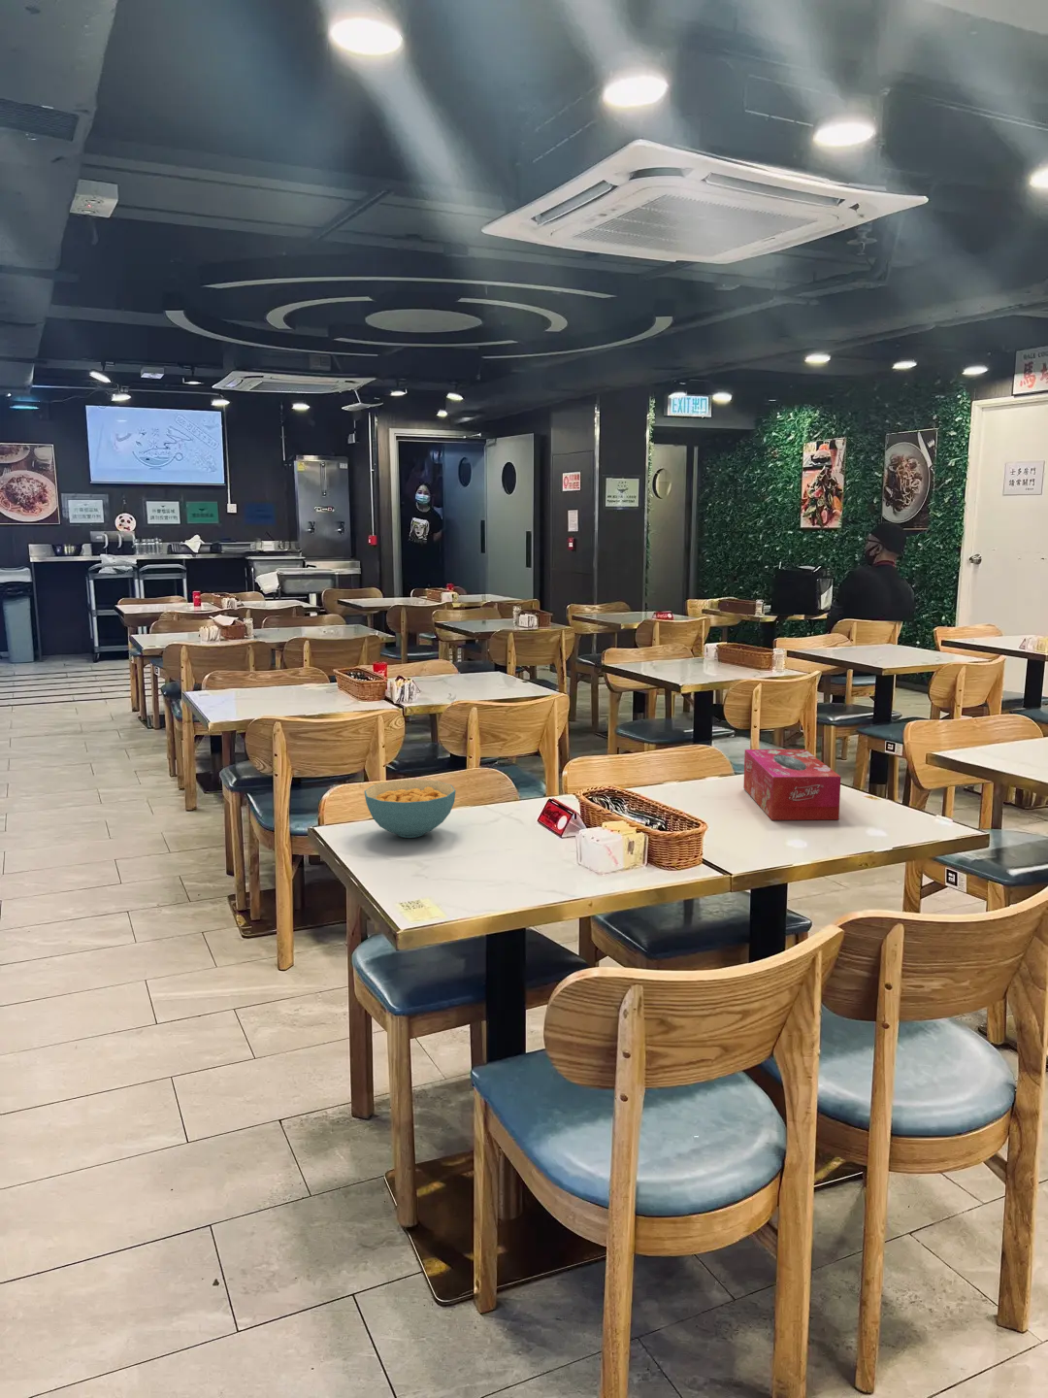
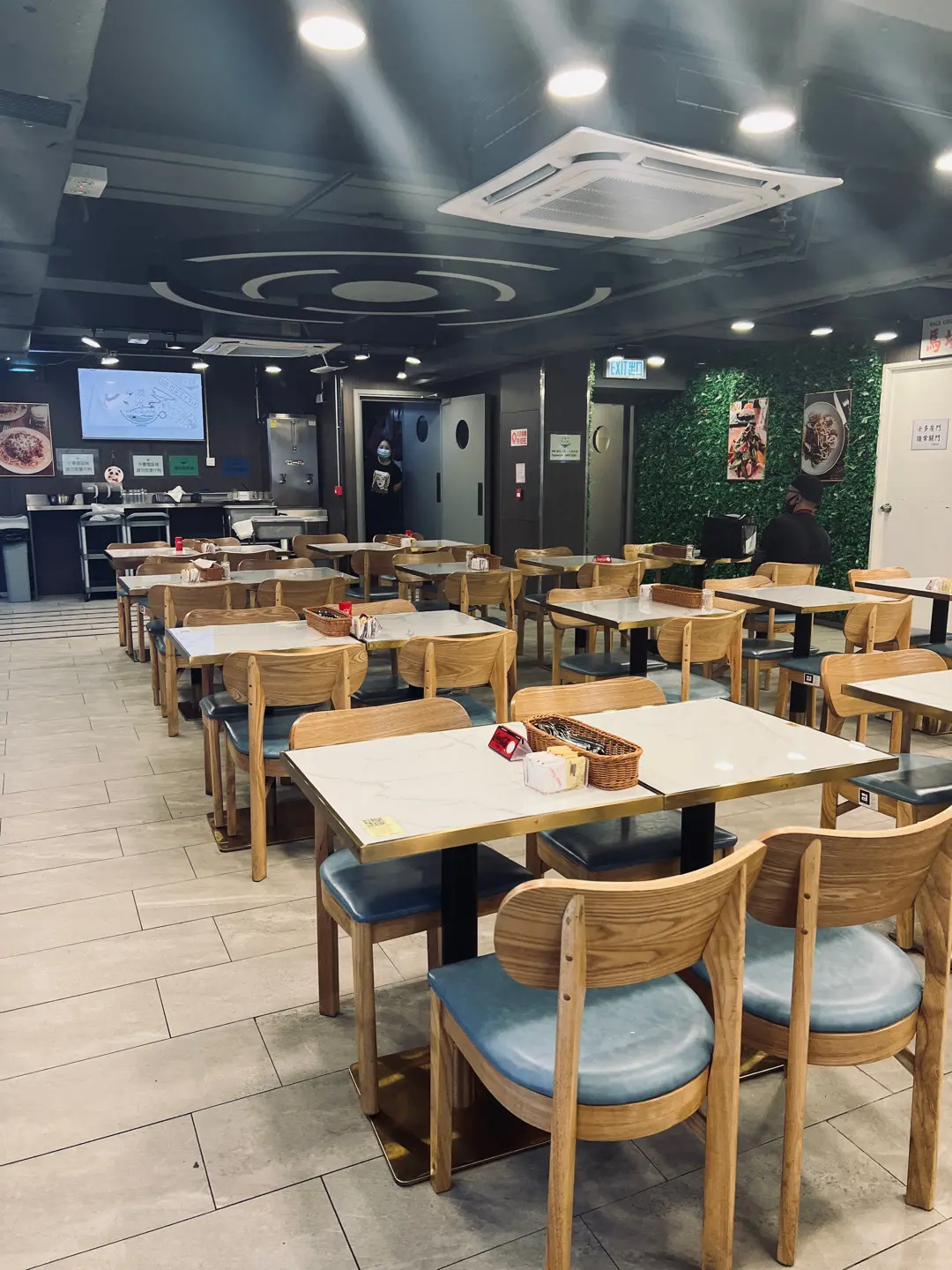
- cereal bowl (410, 811)
- tissue box (789, 783)
